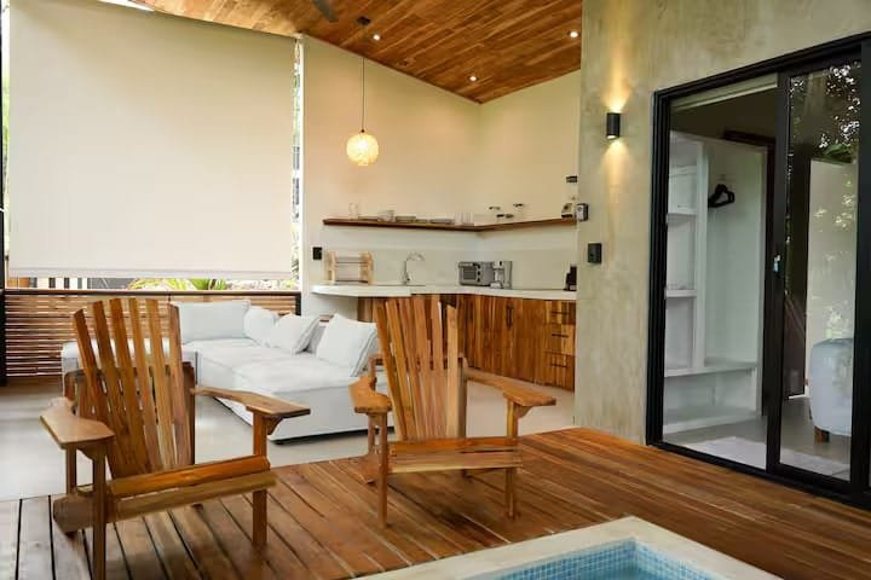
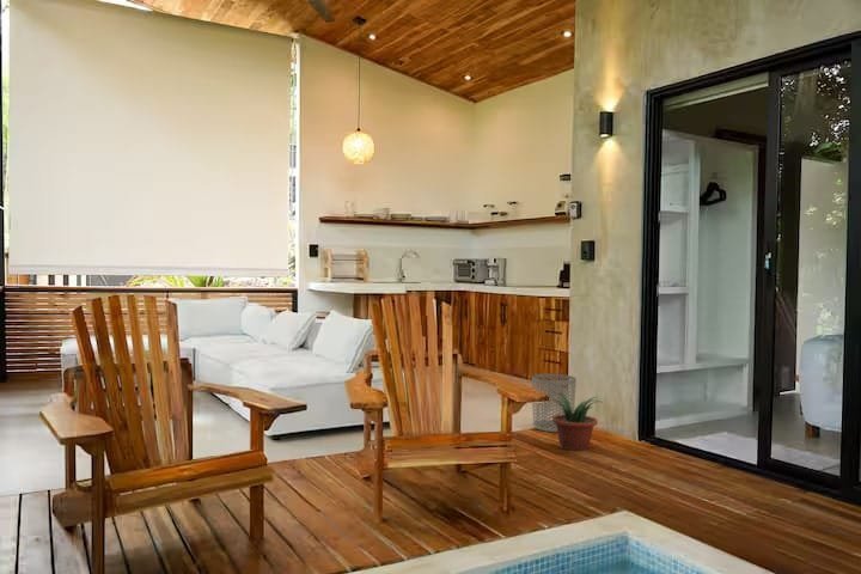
+ waste bin (554, 402)
+ potted plant (575, 421)
